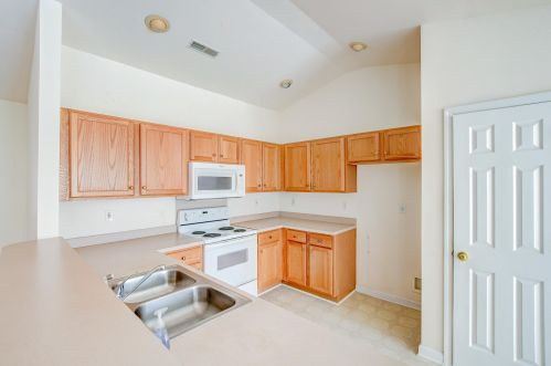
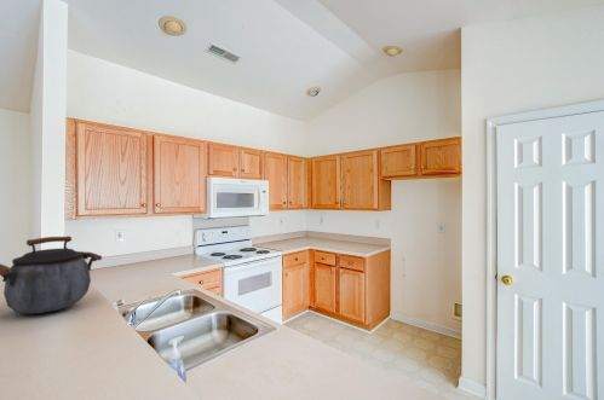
+ kettle (50, 272)
